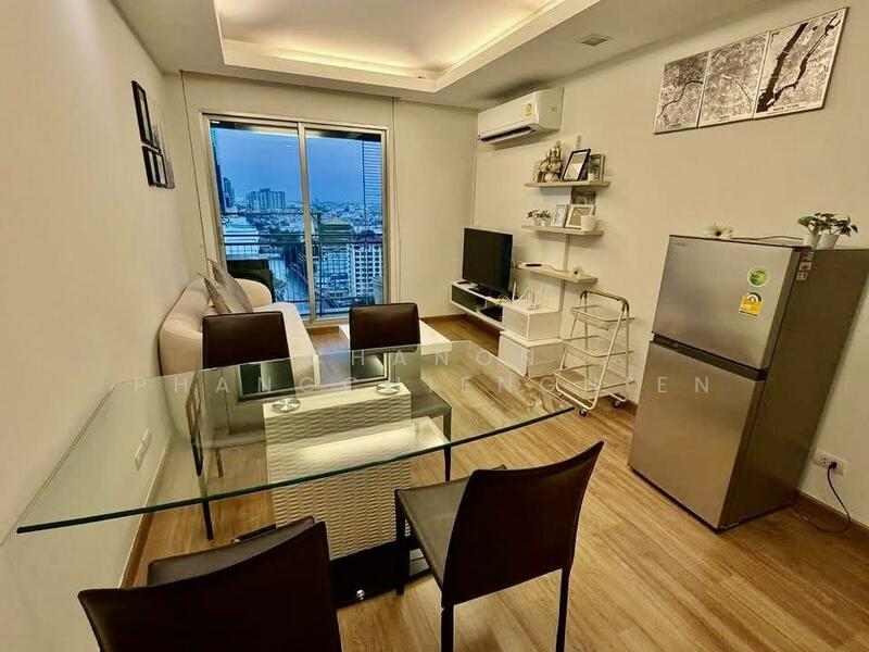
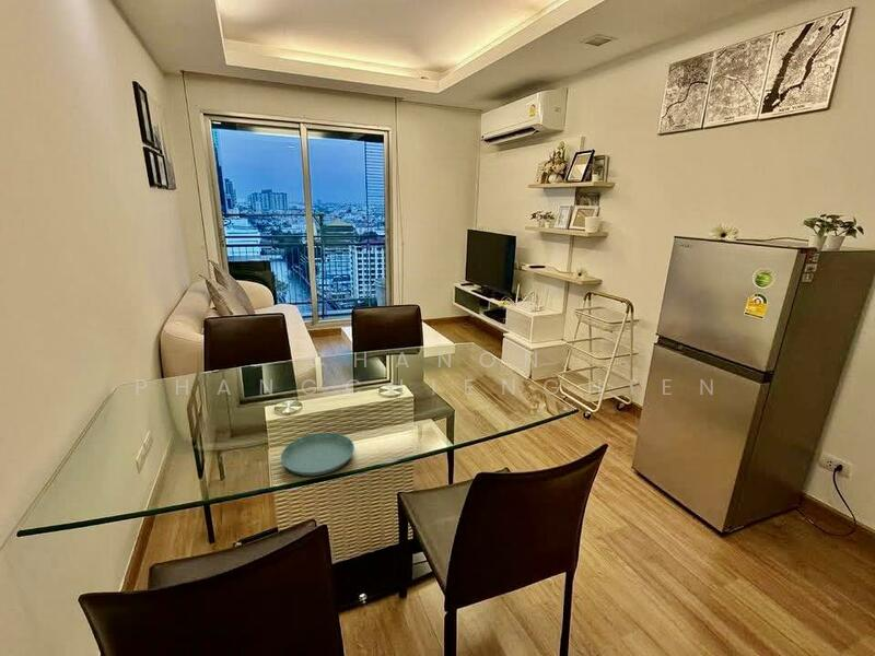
+ saucer (318, 454)
